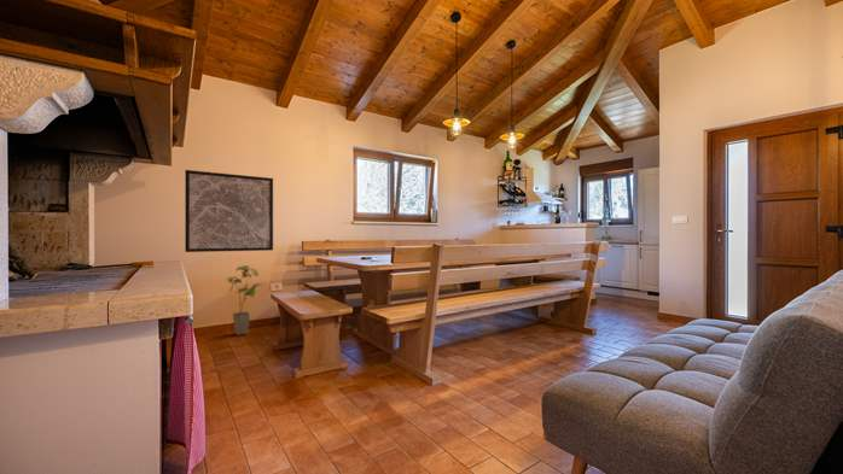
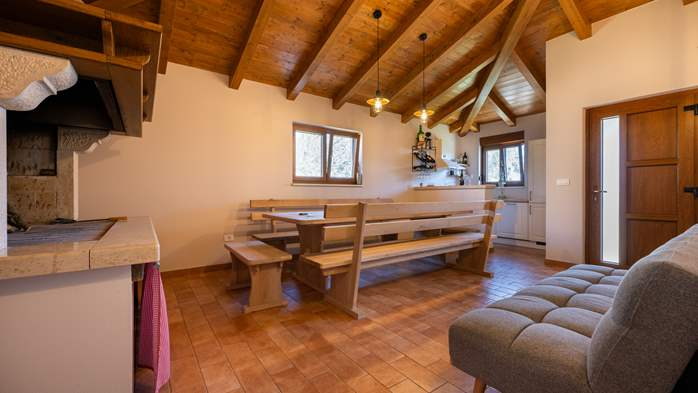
- house plant (245, 299)
- wall art (232, 212)
